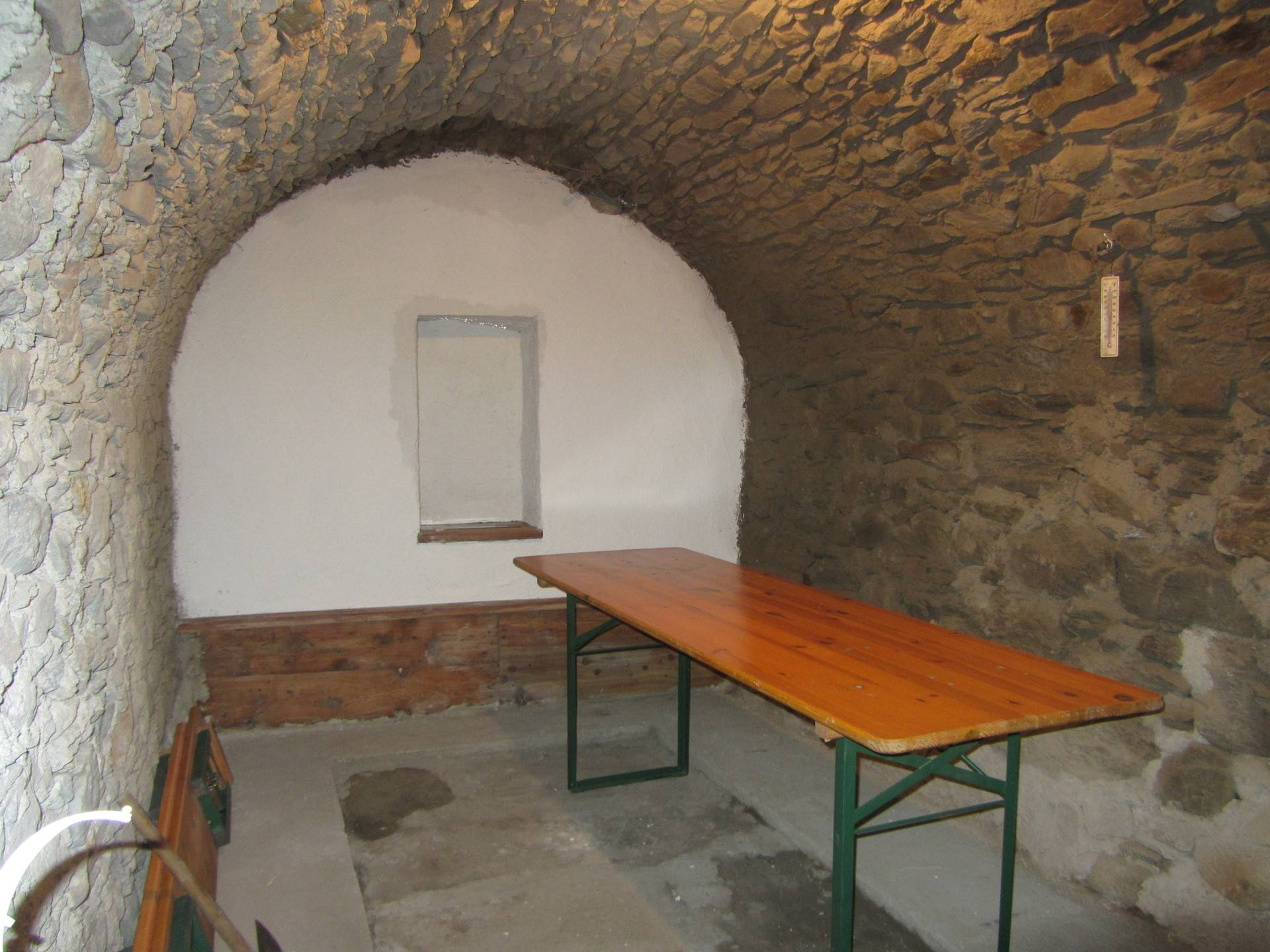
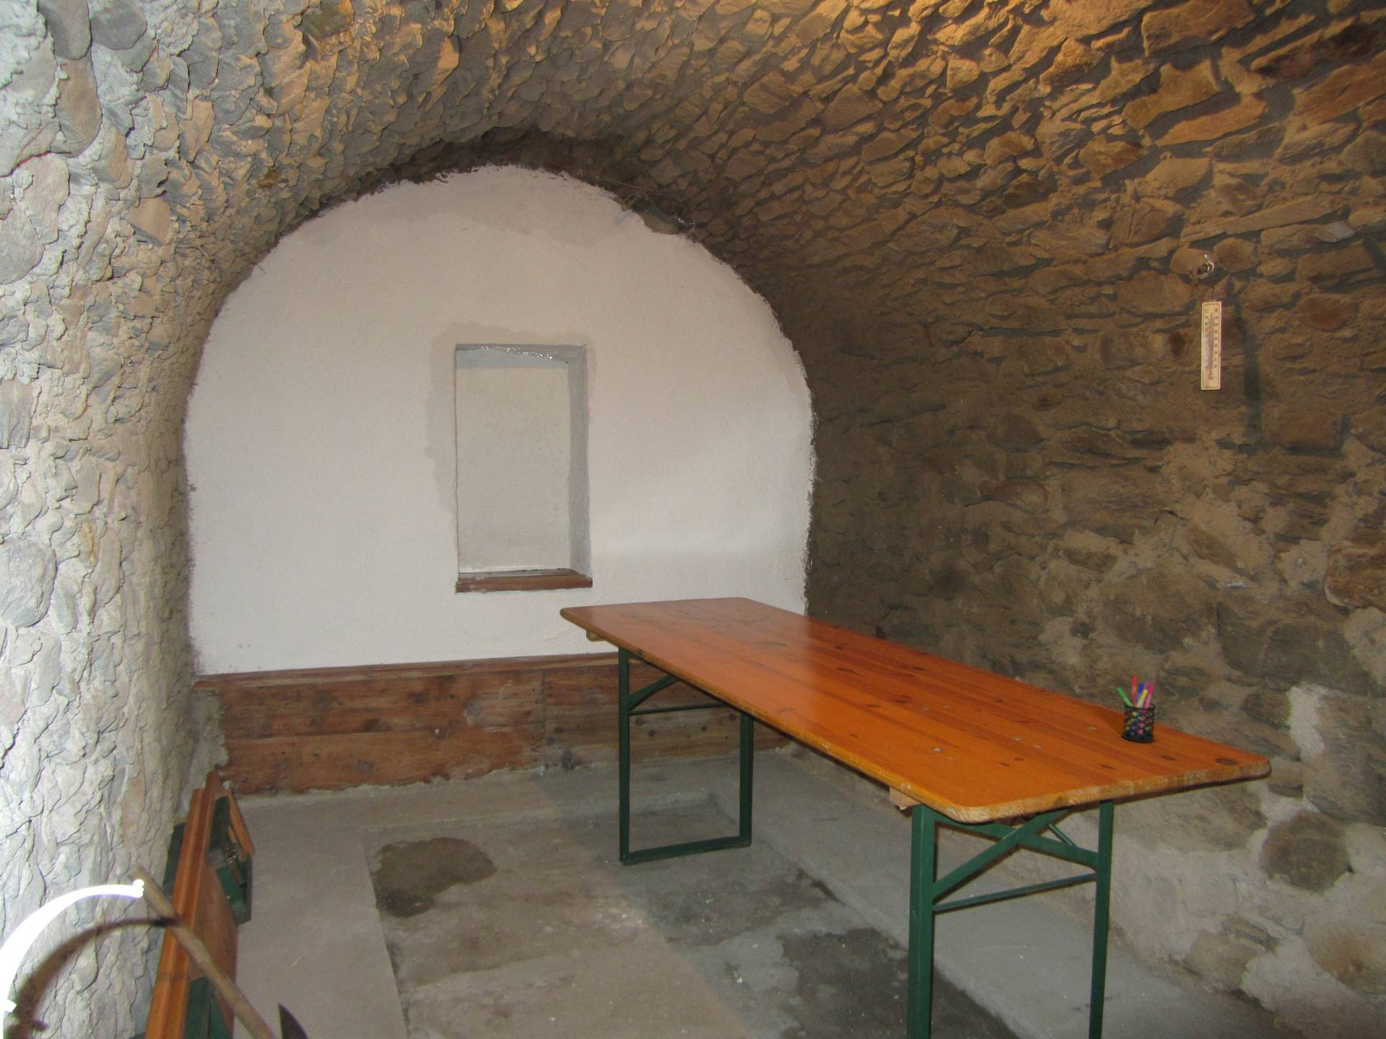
+ pen holder (1135, 708)
